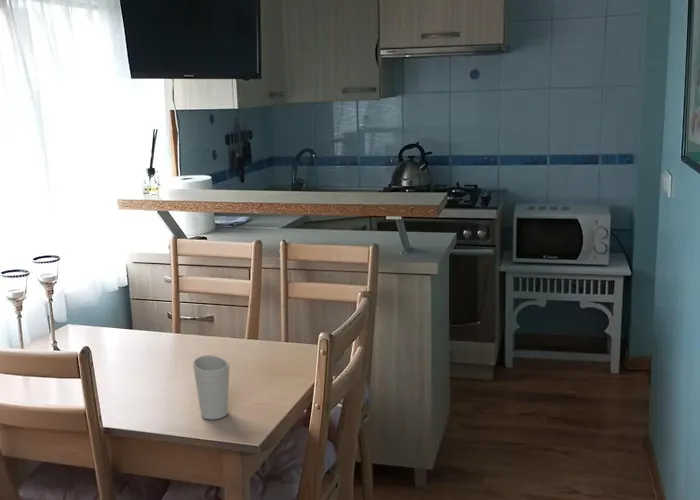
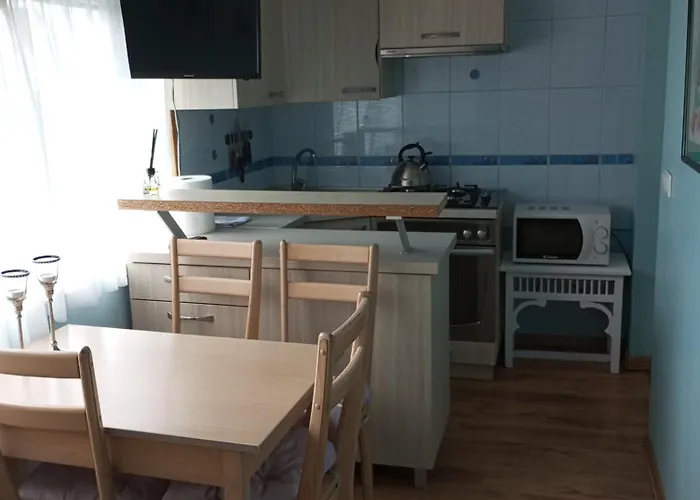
- cup (212, 387)
